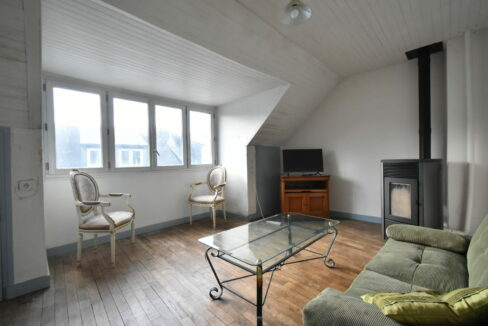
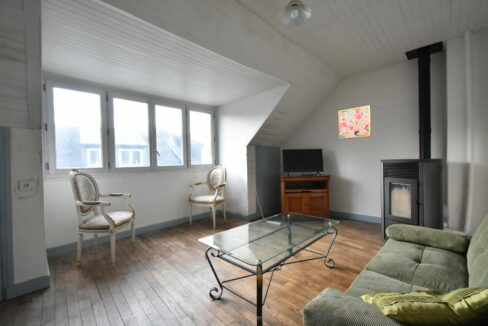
+ wall art (353, 123)
